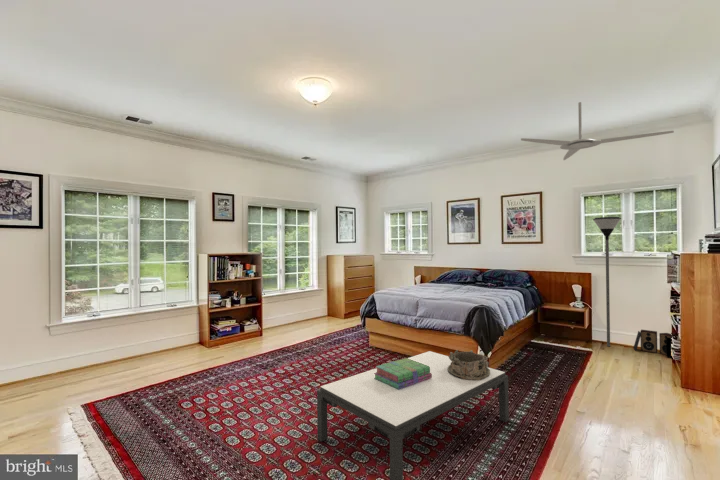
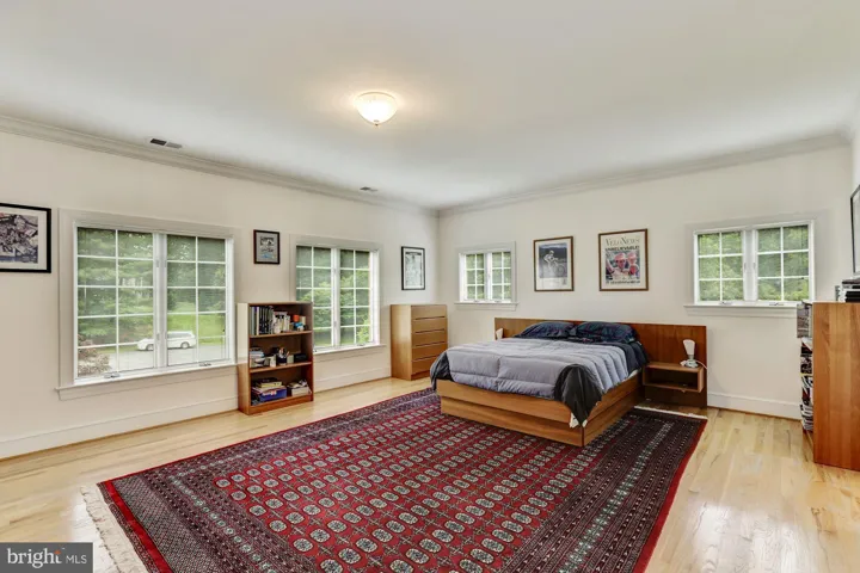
- stack of books (402, 372)
- speaker (656, 343)
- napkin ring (468, 362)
- coffee table (417, 403)
- floor lamp (607, 281)
- ceiling fan (581, 123)
